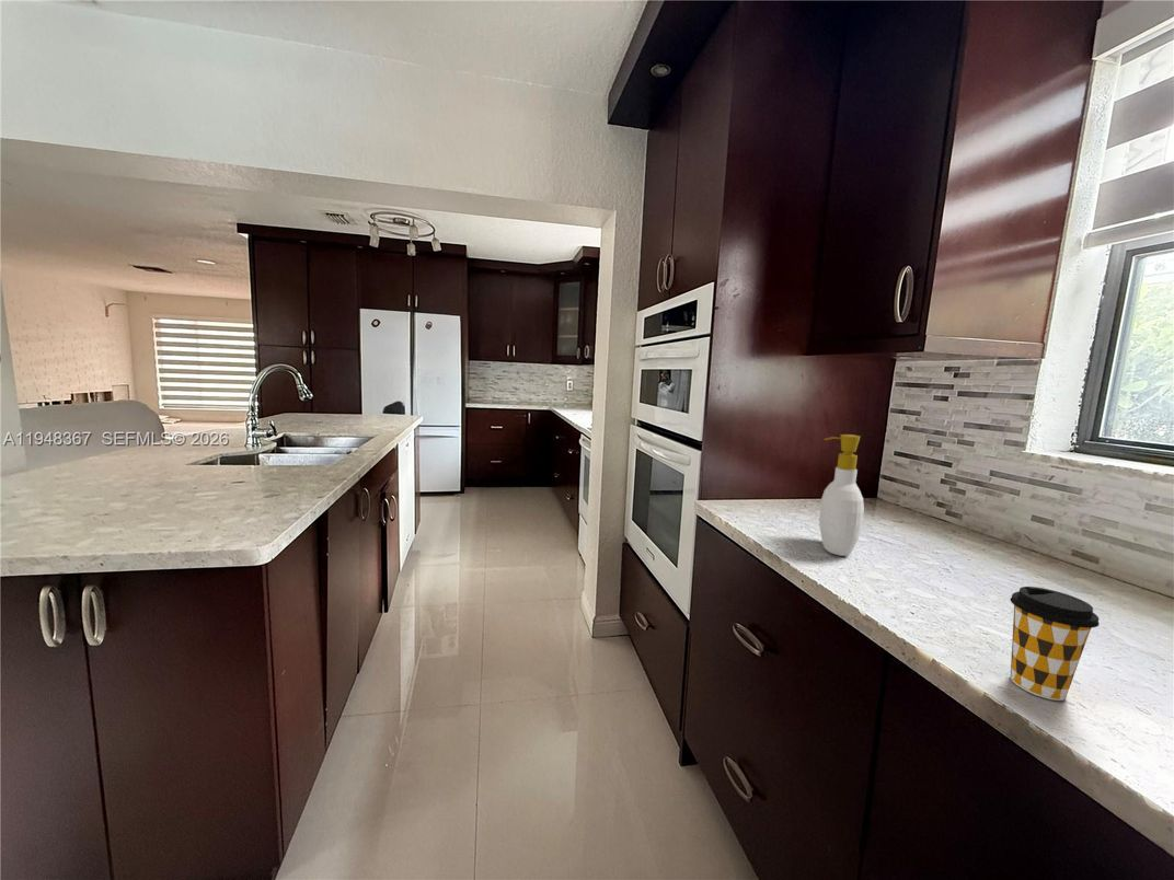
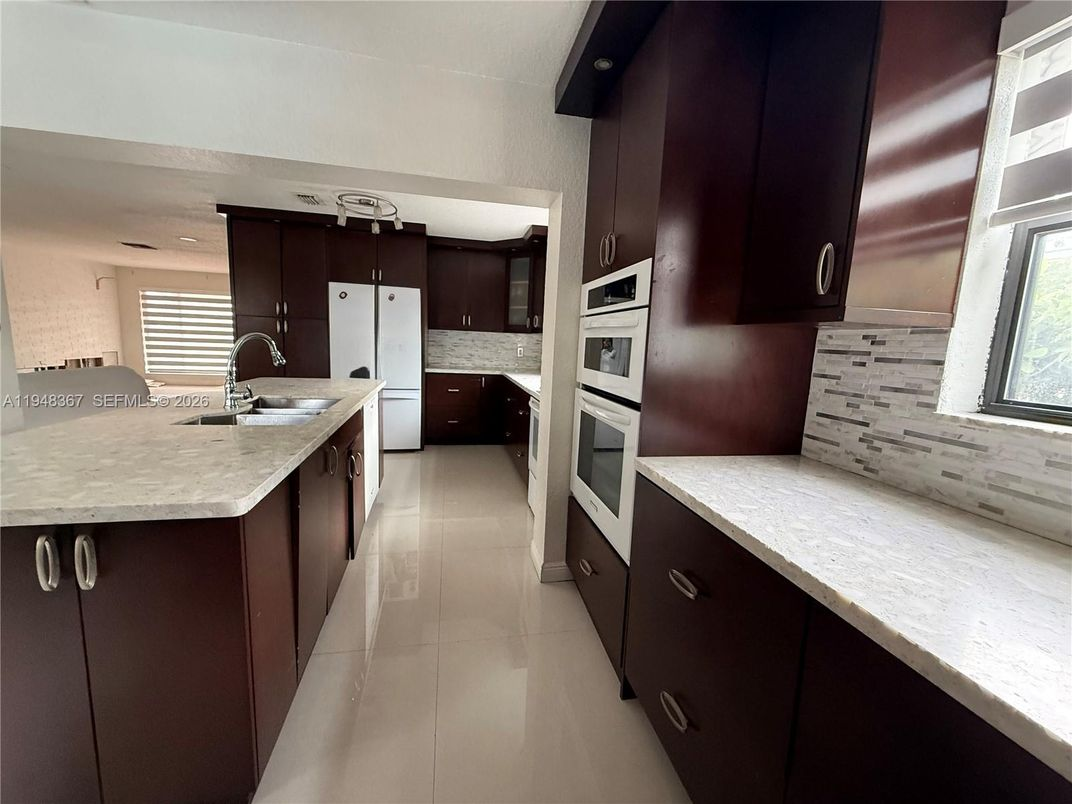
- soap bottle (840, 493)
- coffee cup (1046, 642)
